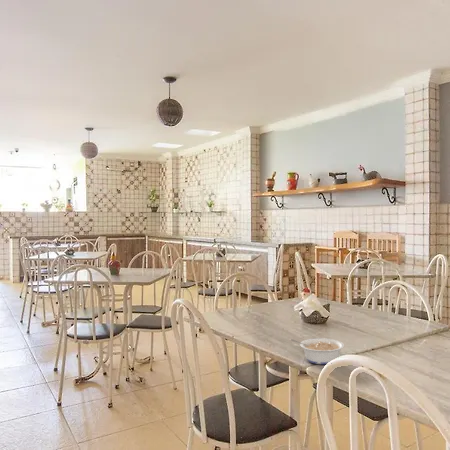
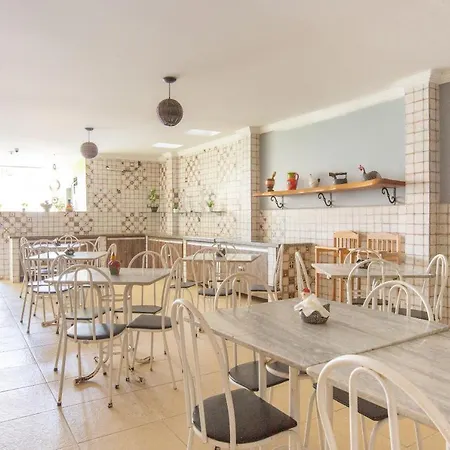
- legume (320, 350)
